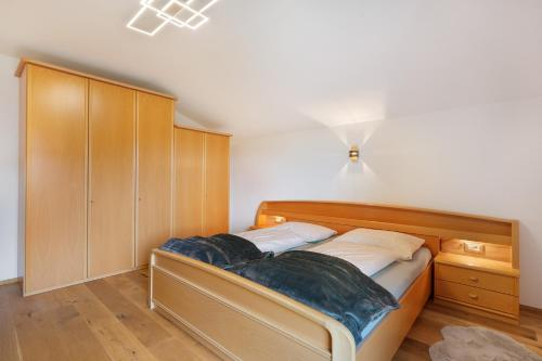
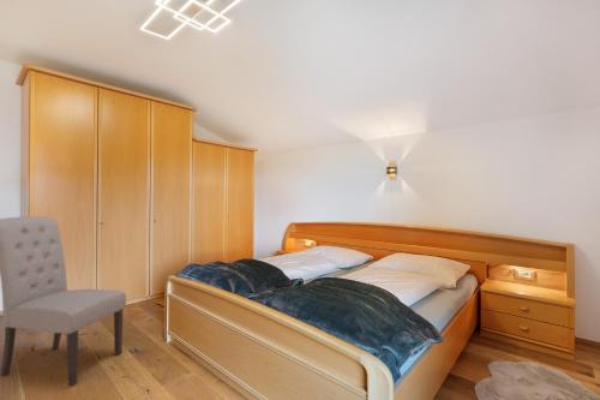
+ chair (58, 289)
